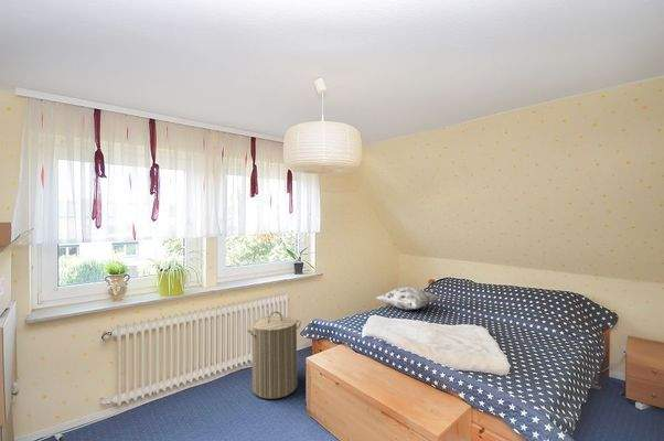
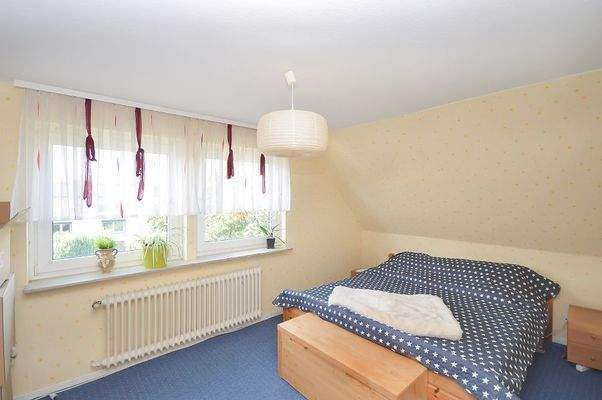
- decorative pillow (407, 298)
- laundry hamper (275, 348)
